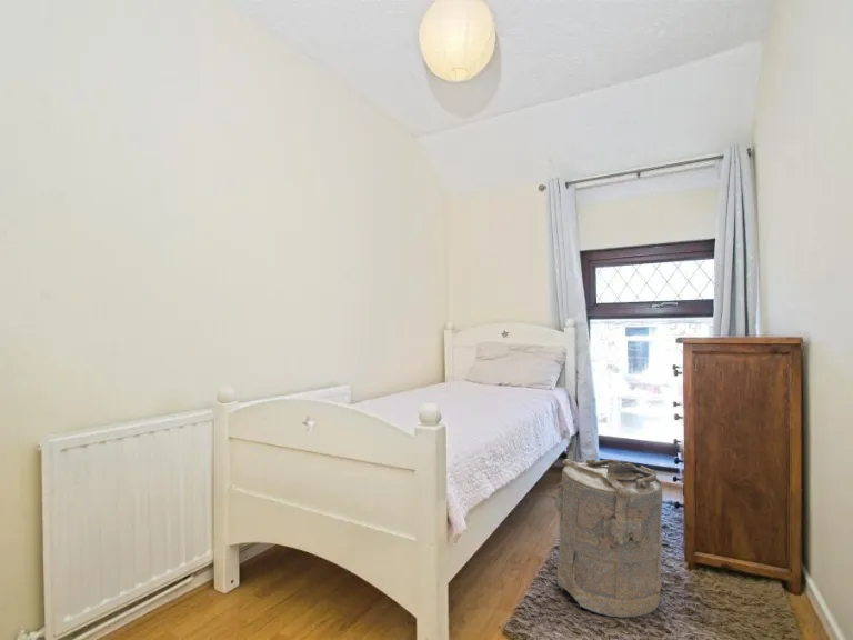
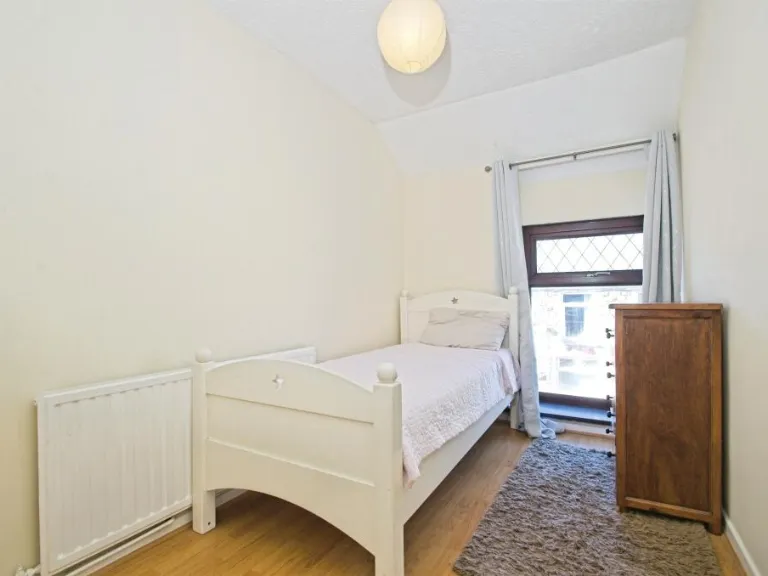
- laundry hamper (606, 528)
